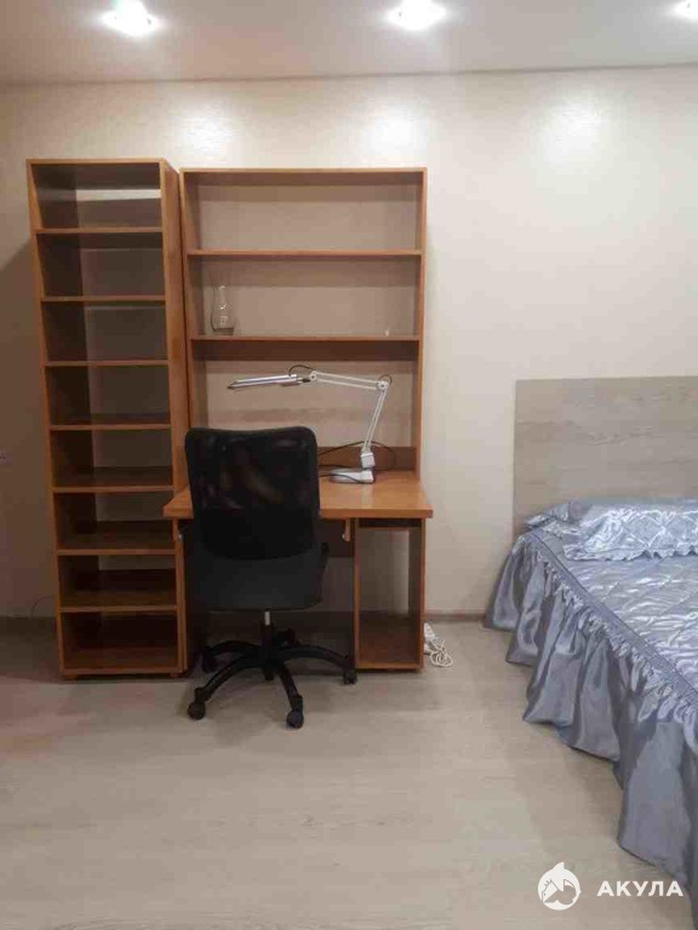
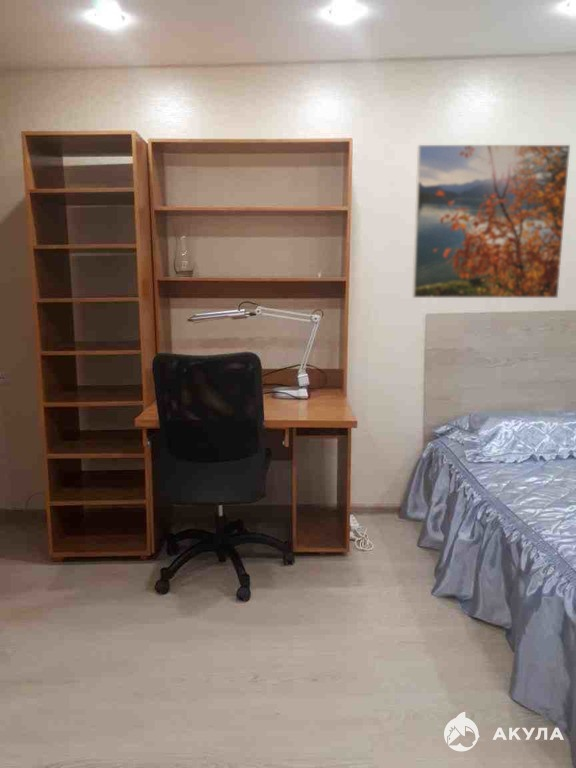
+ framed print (489, 223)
